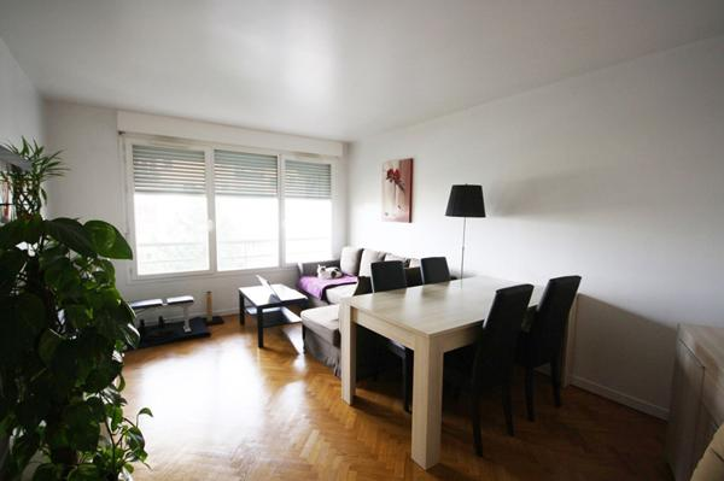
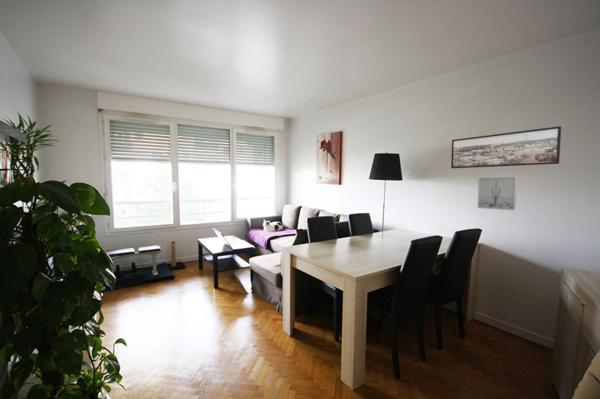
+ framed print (498, 150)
+ wall art (496, 193)
